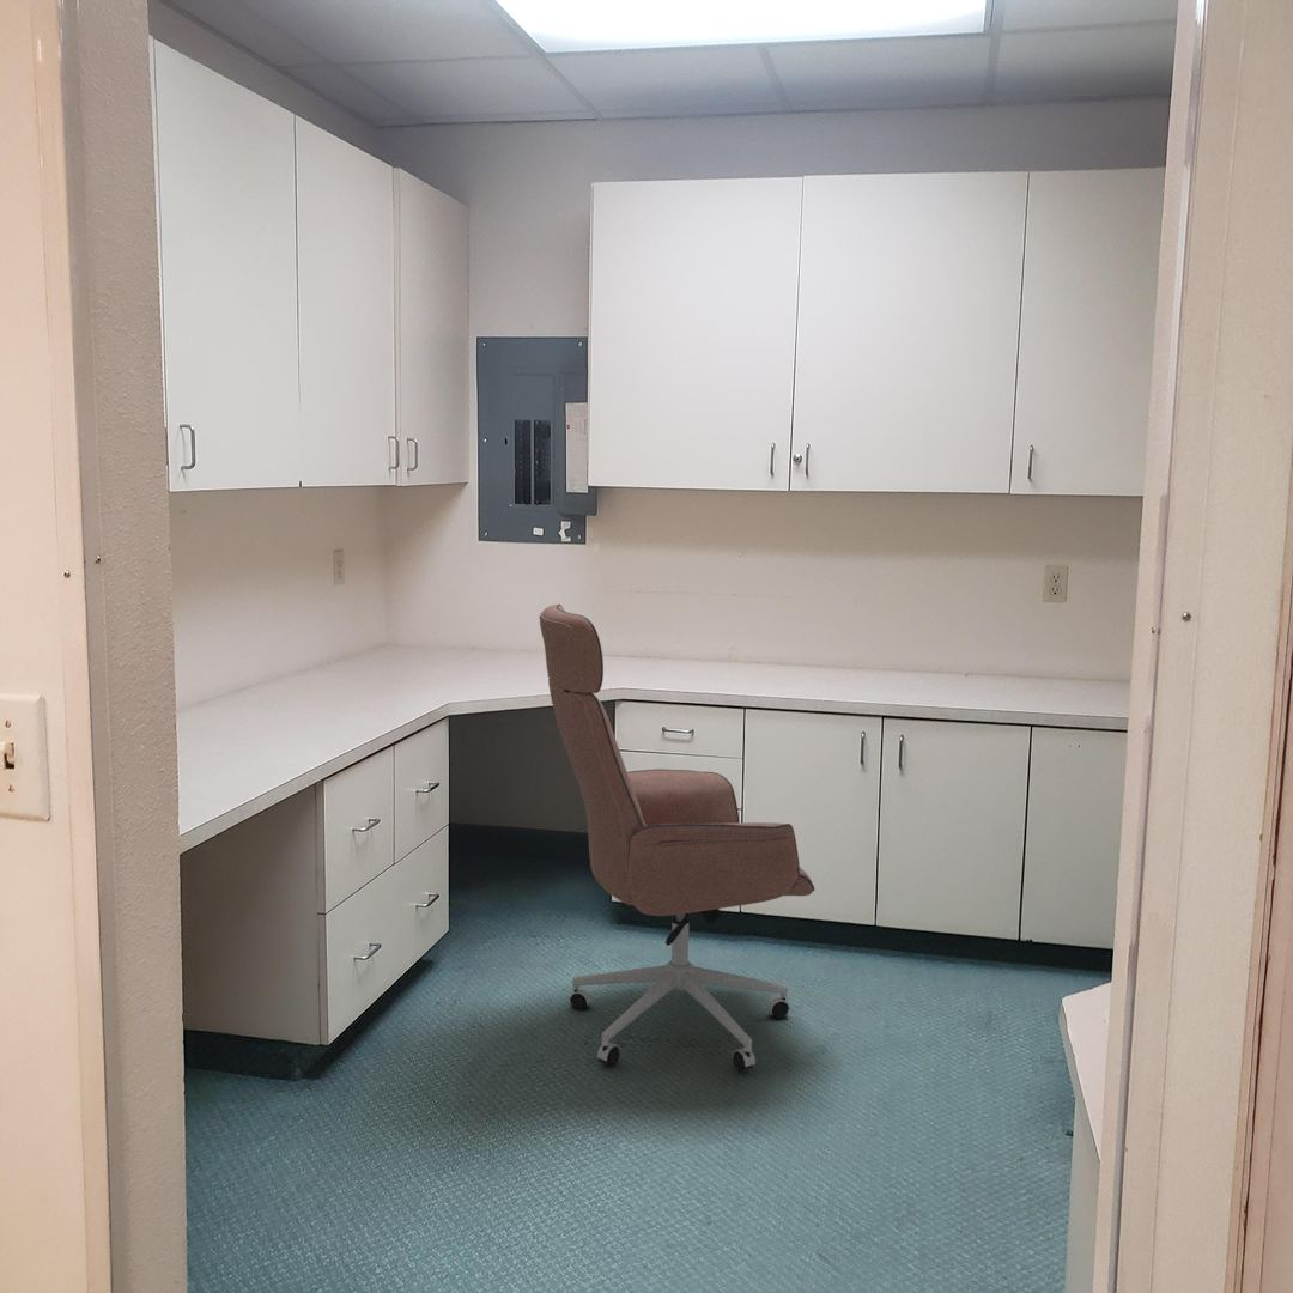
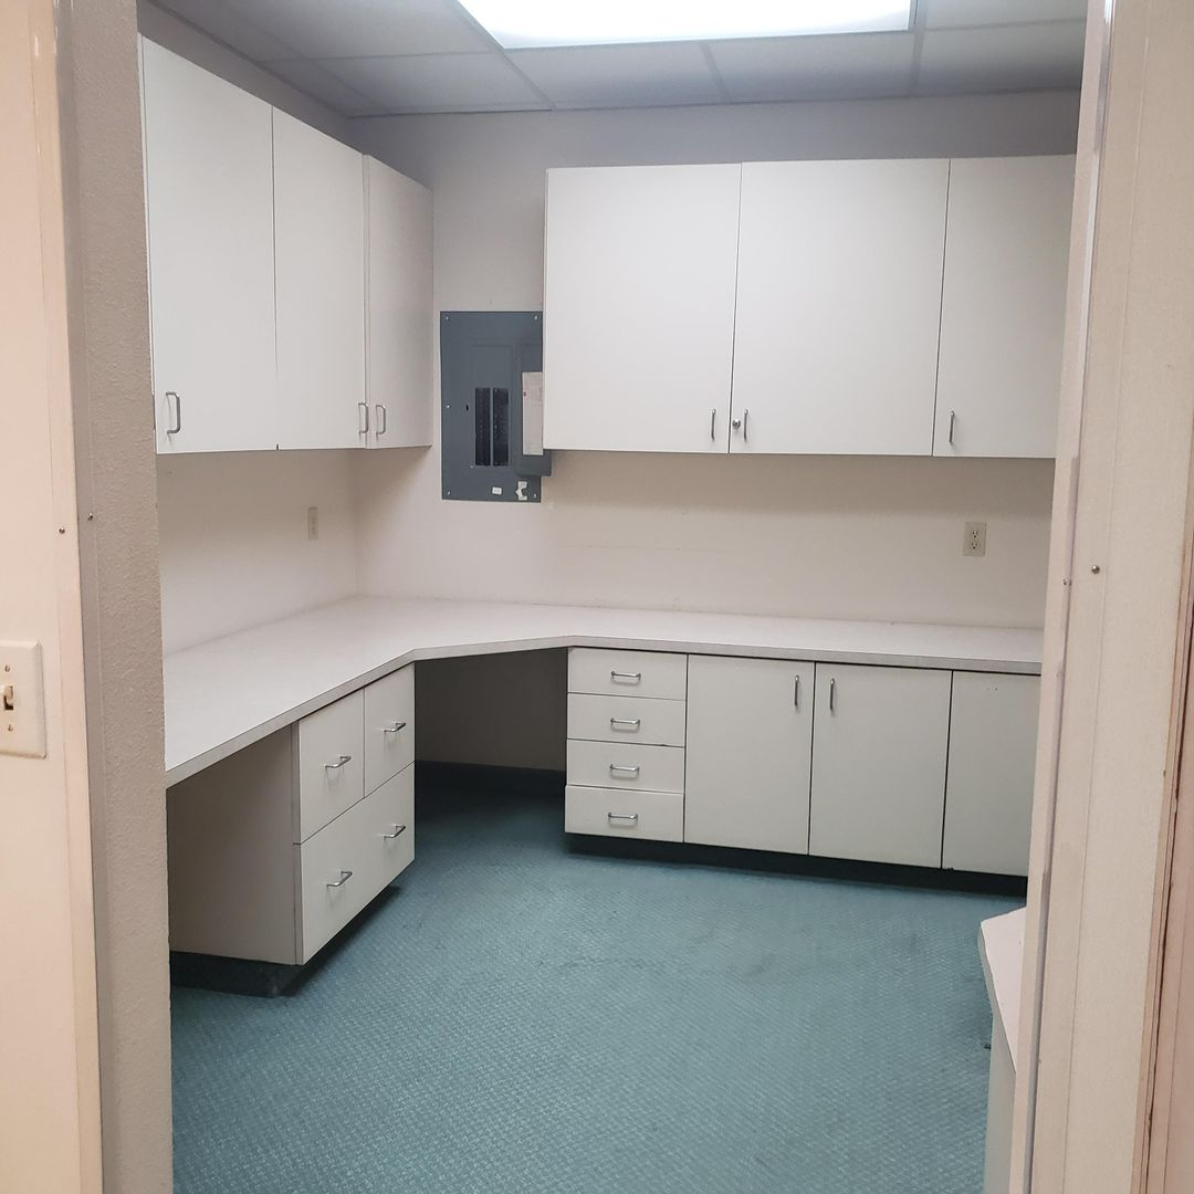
- office chair (670, 822)
